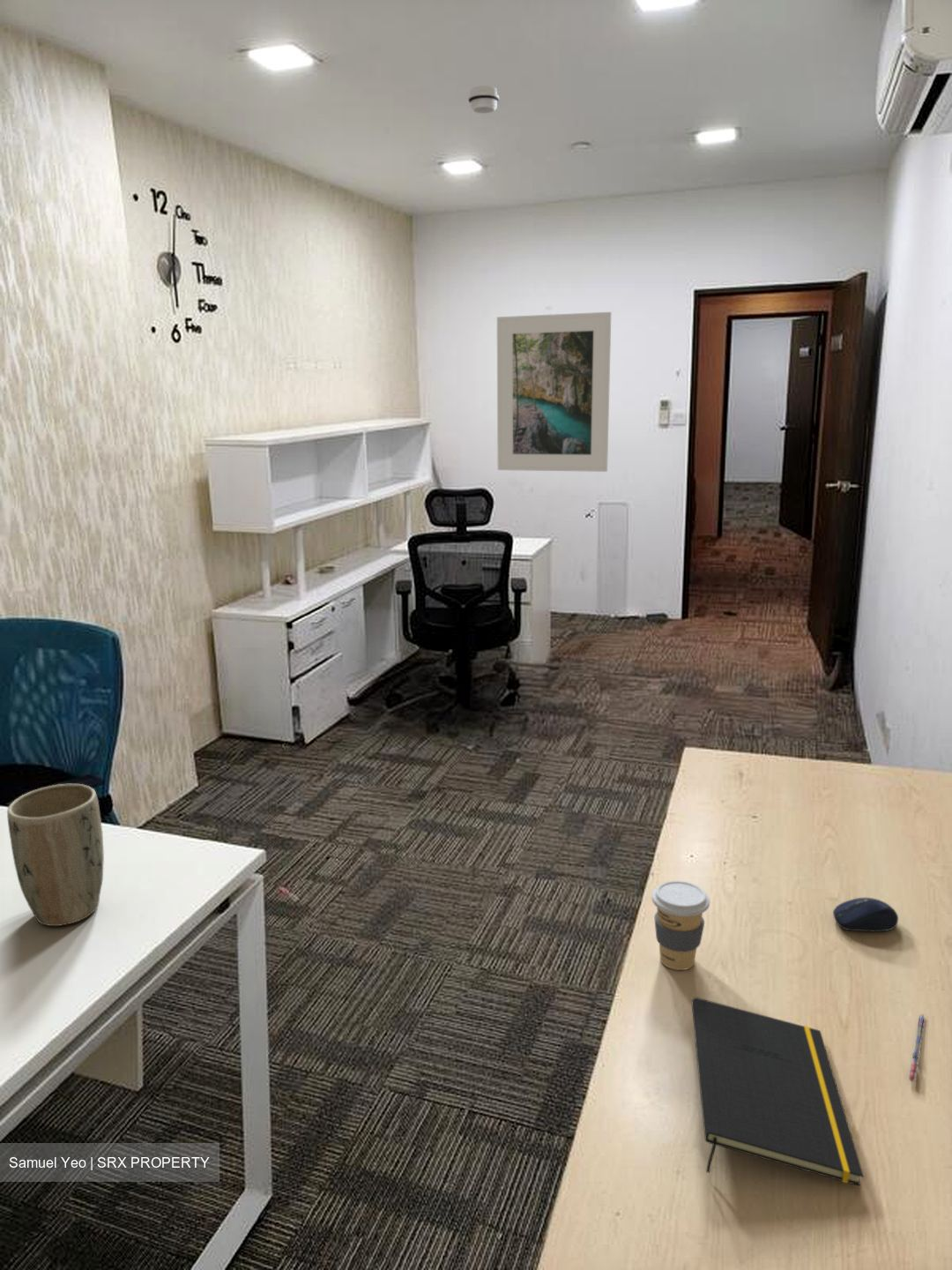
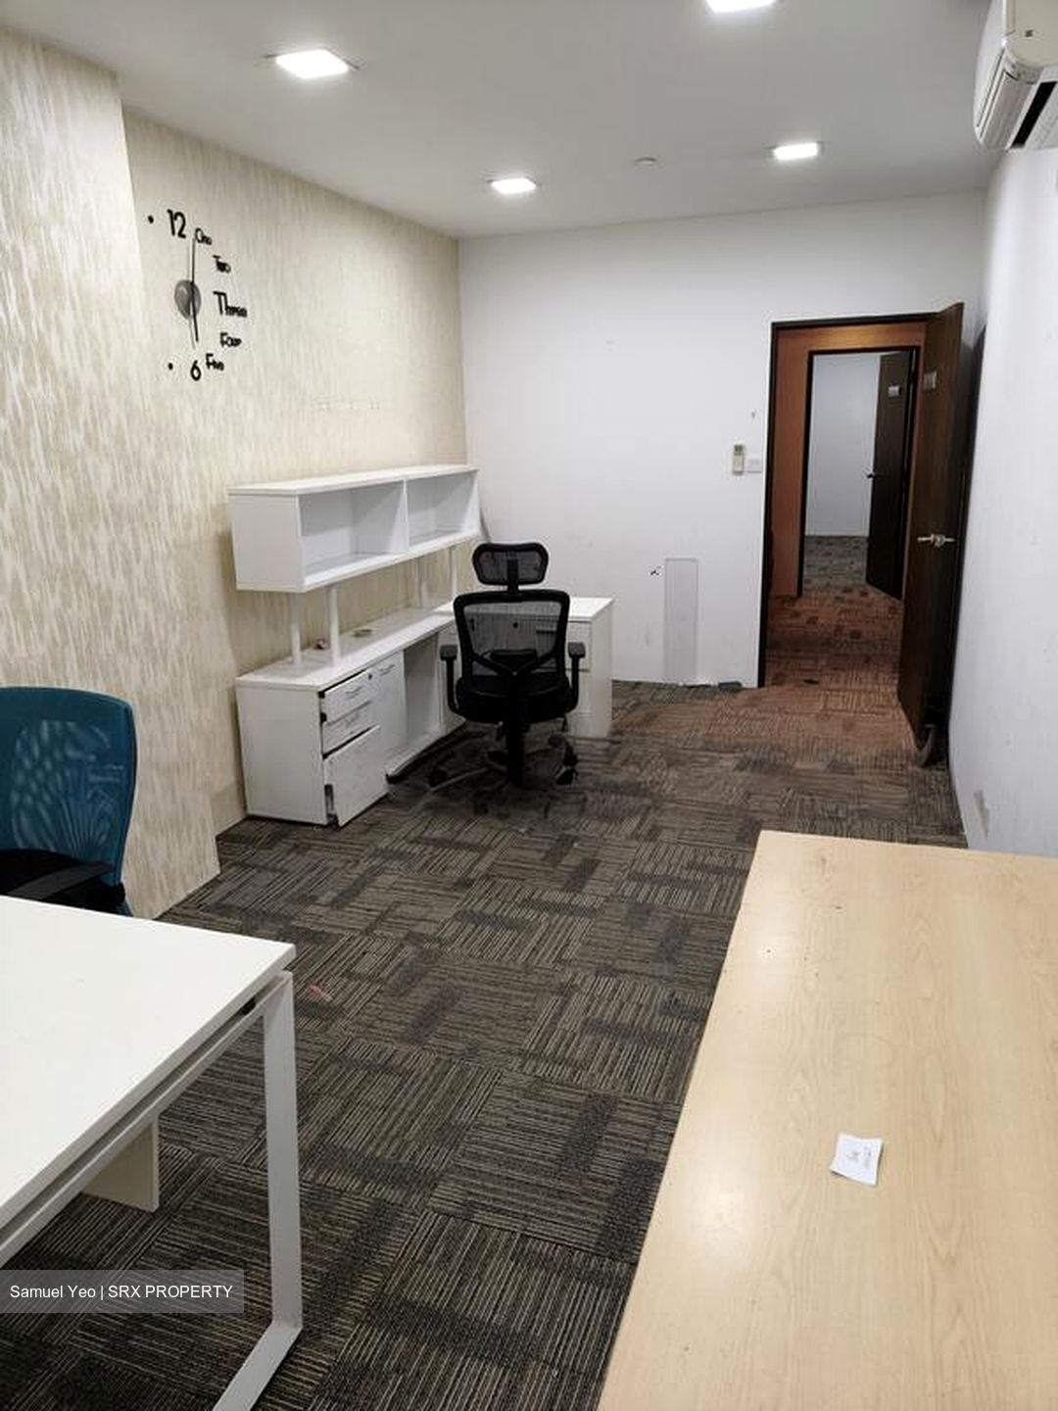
- plant pot (60, 855)
- computer mouse (866, 910)
- smoke detector (483, 100)
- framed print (552, 394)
- notepad (768, 1080)
- pen (917, 1045)
- coffee cup (679, 926)
